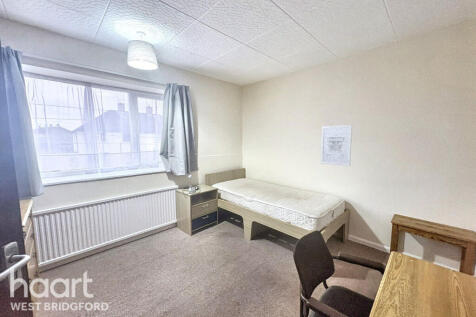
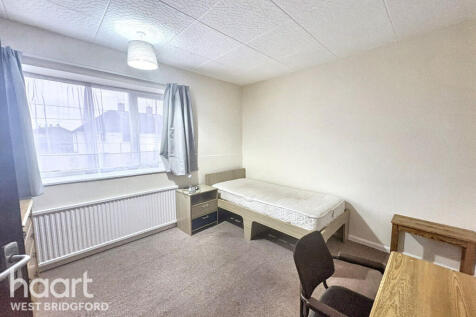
- wall art (335, 145)
